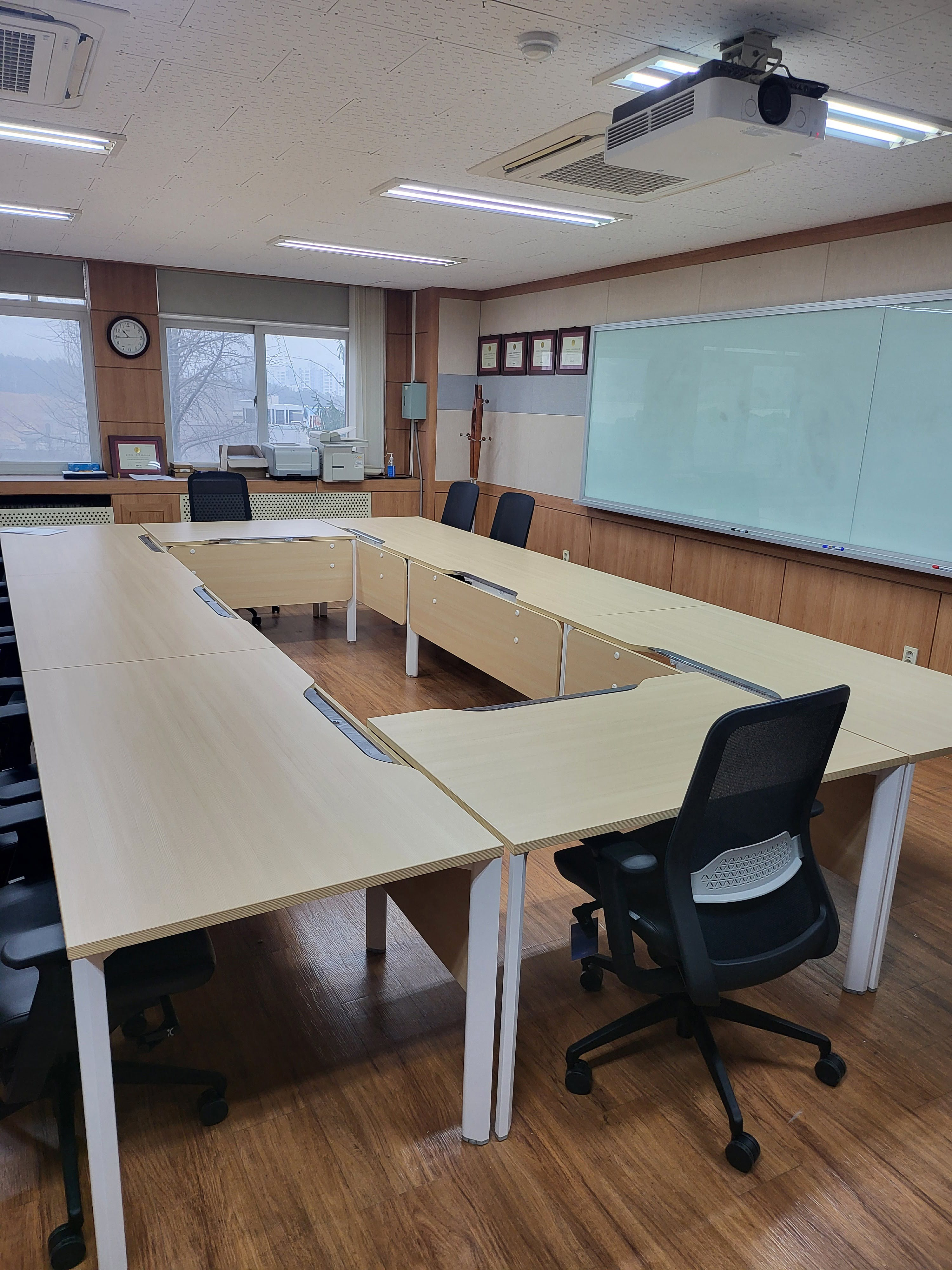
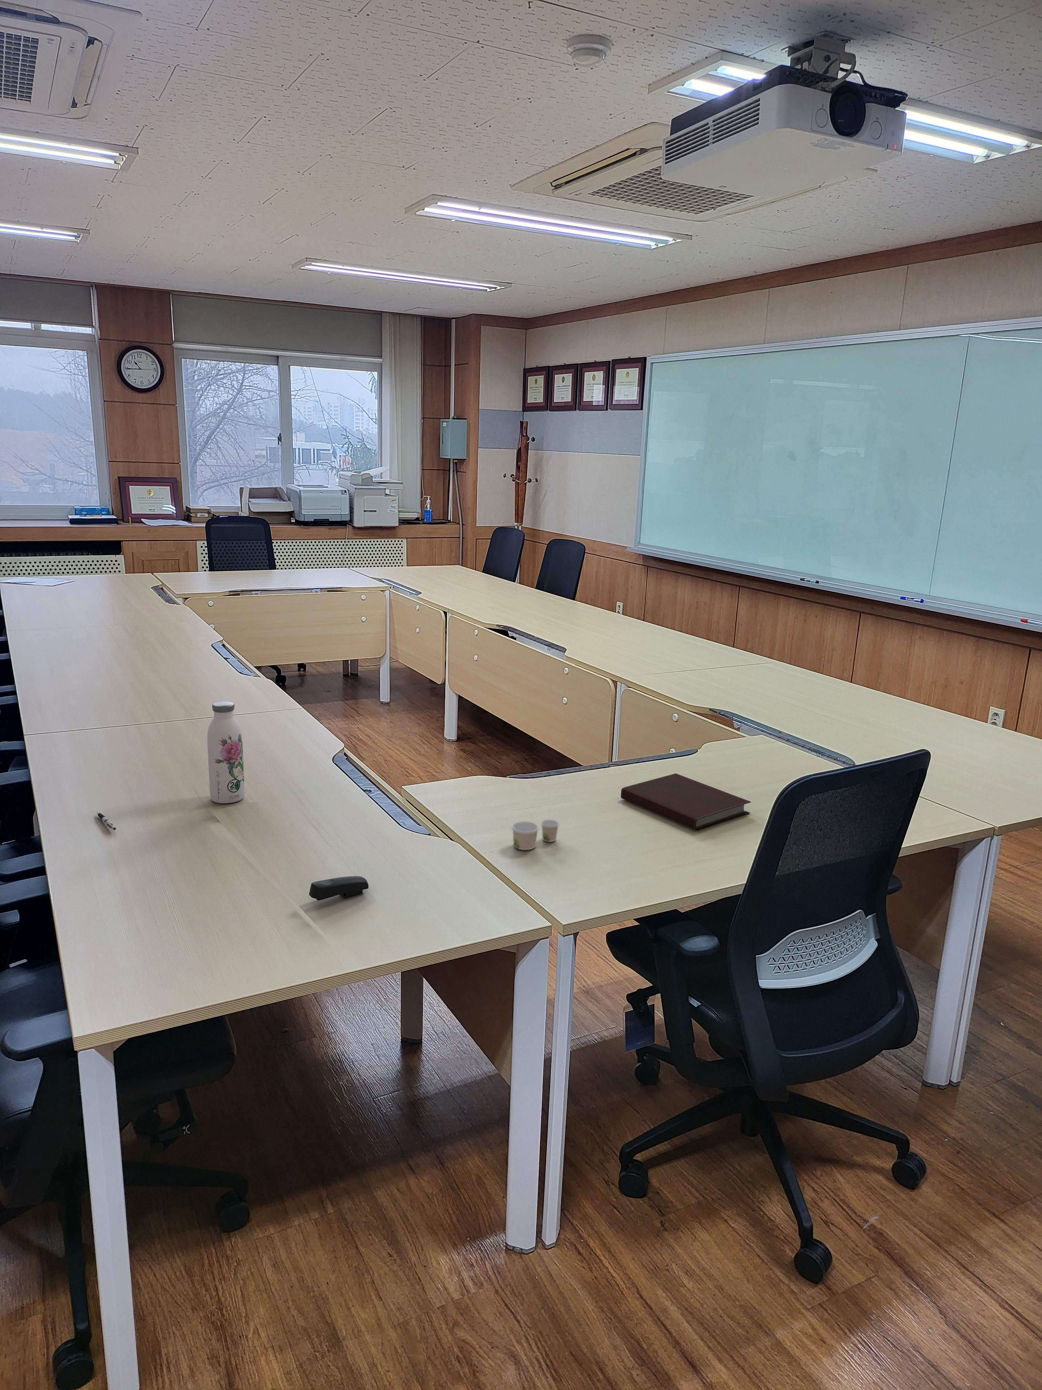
+ pen (105, 821)
+ water bottle (225, 751)
+ paper cup (535, 833)
+ notebook (684, 800)
+ stapler (339, 888)
